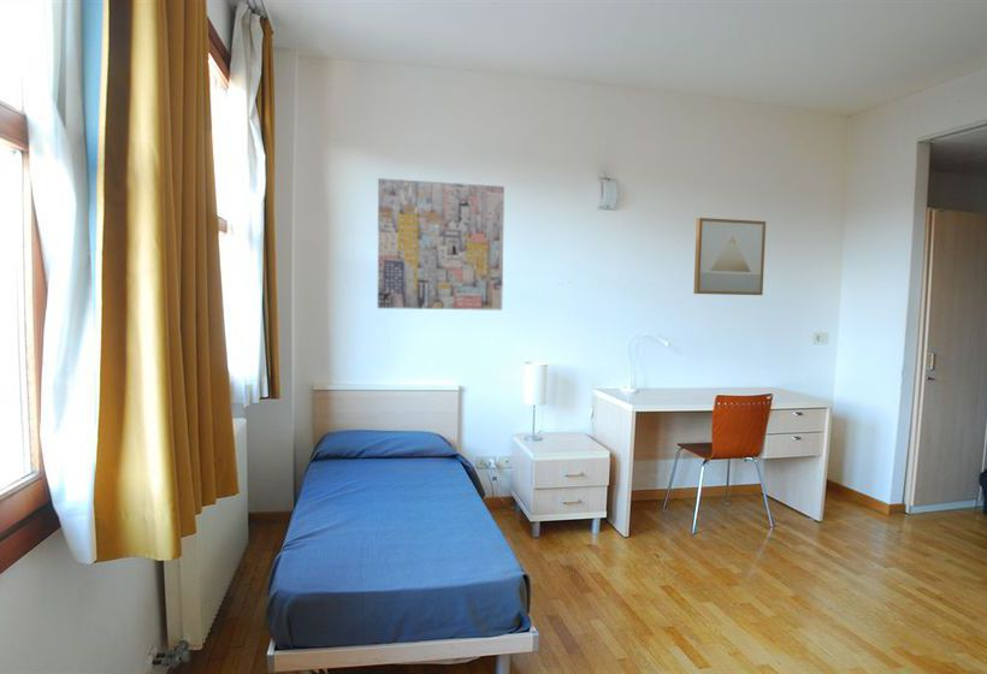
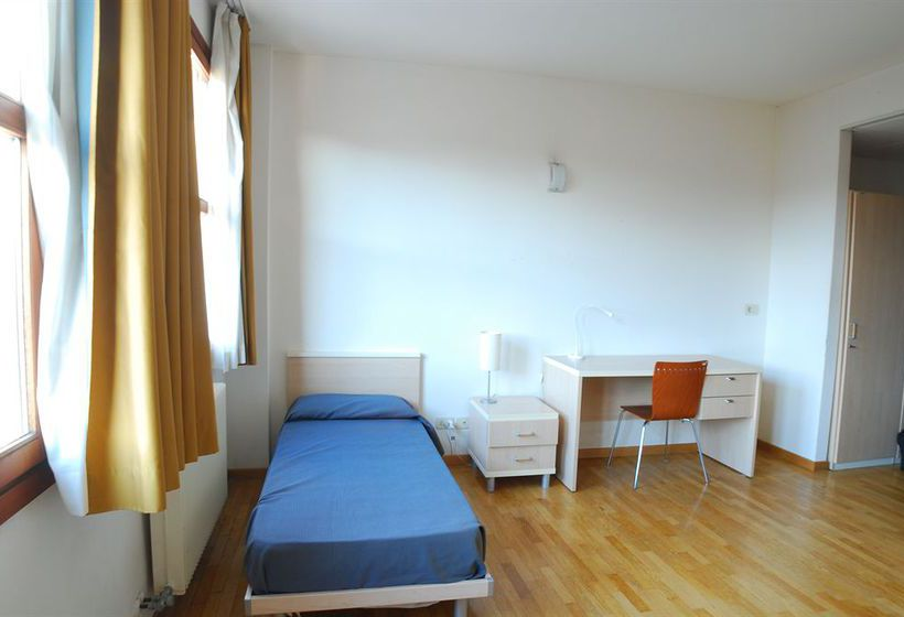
- wall art (441, 246)
- wall art (729, 256)
